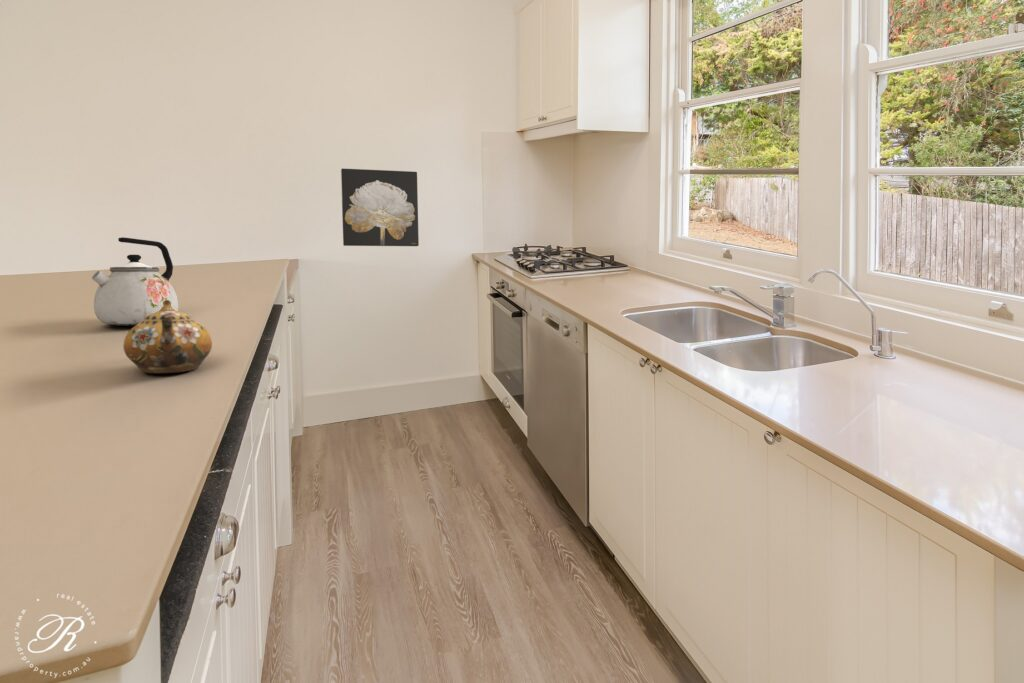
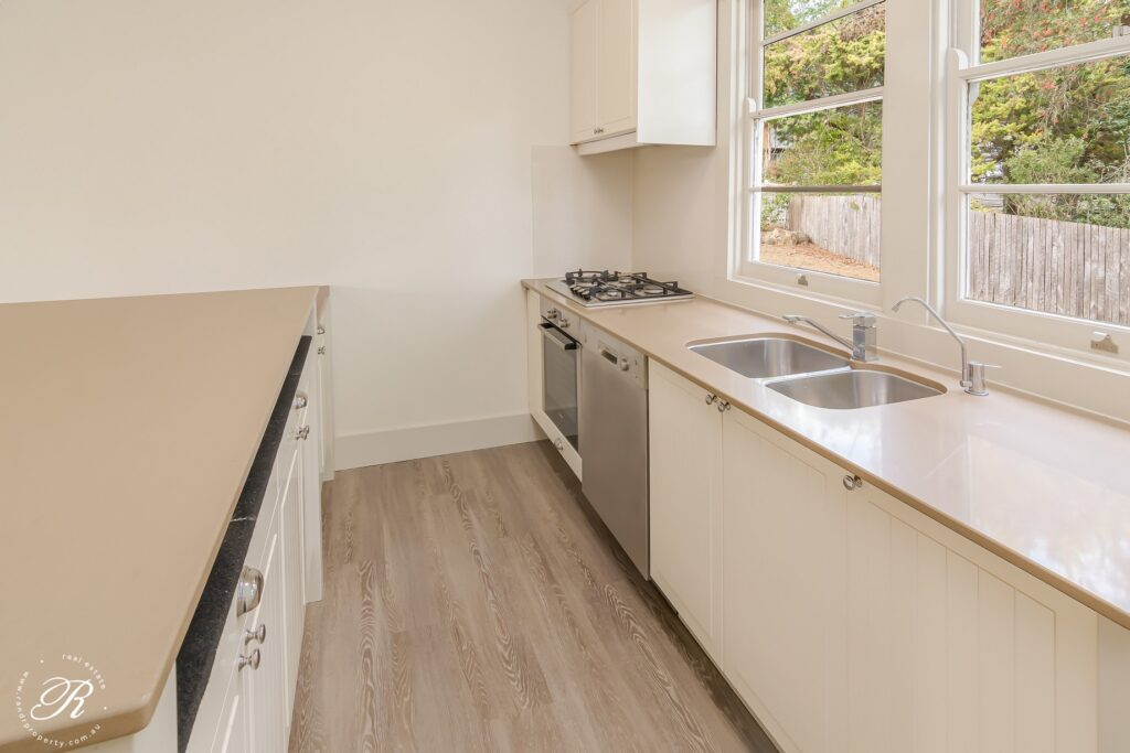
- wall art (380, 208)
- teapot (168, 335)
- kettle (134, 281)
